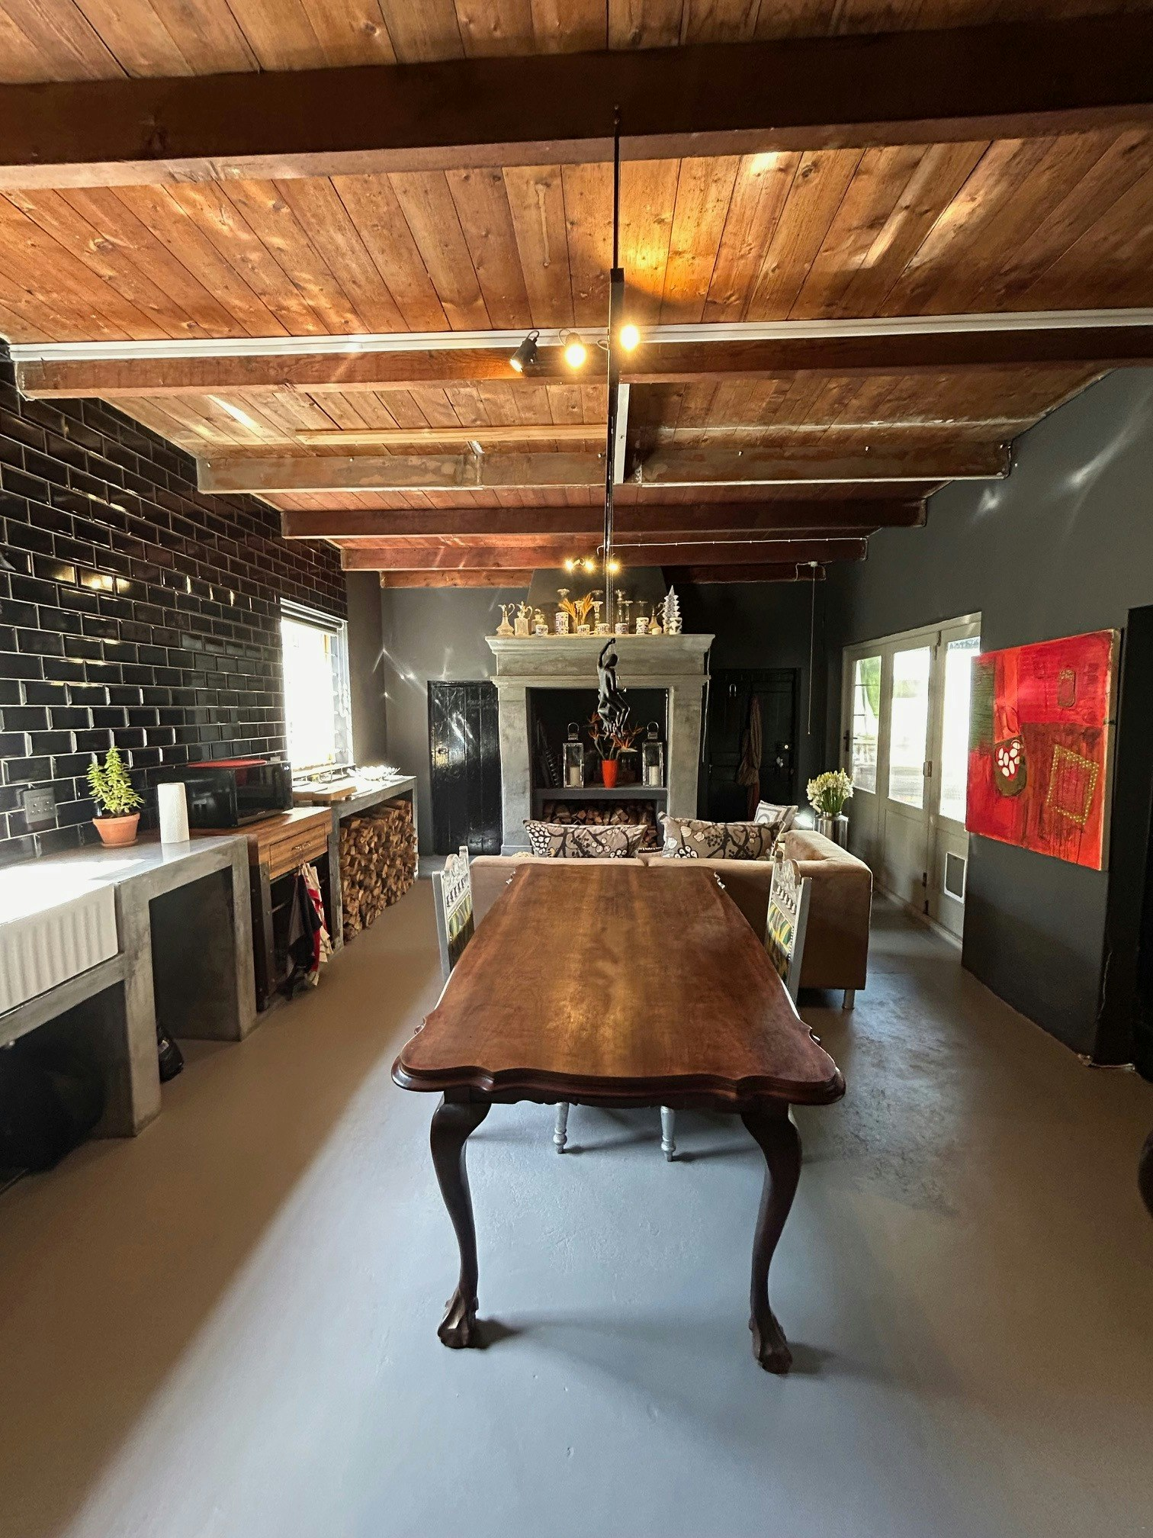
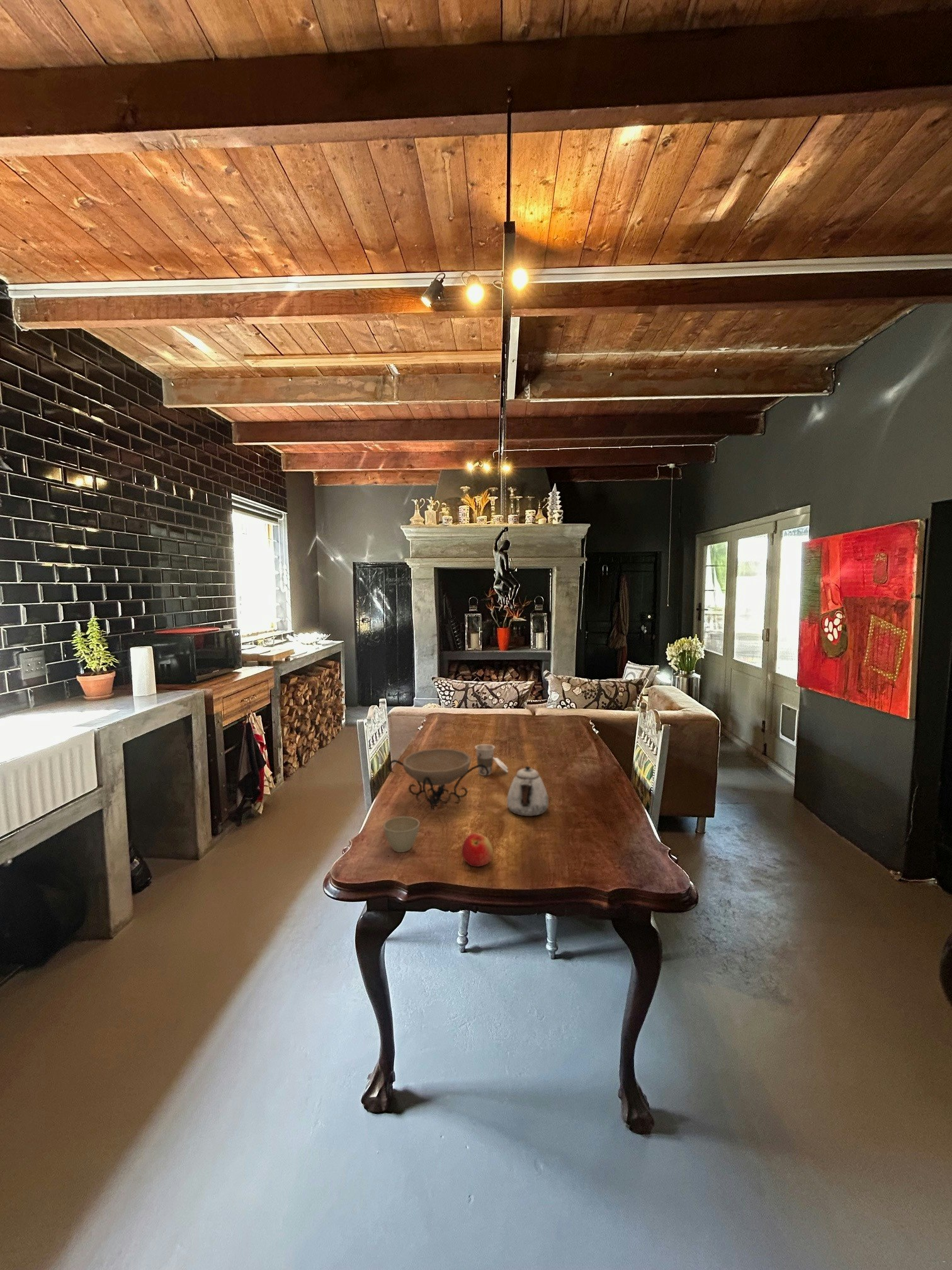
+ cup (491, 760)
+ decorative bowl (438, 781)
+ apple (477, 848)
+ flower pot (402, 836)
+ teapot (528, 786)
